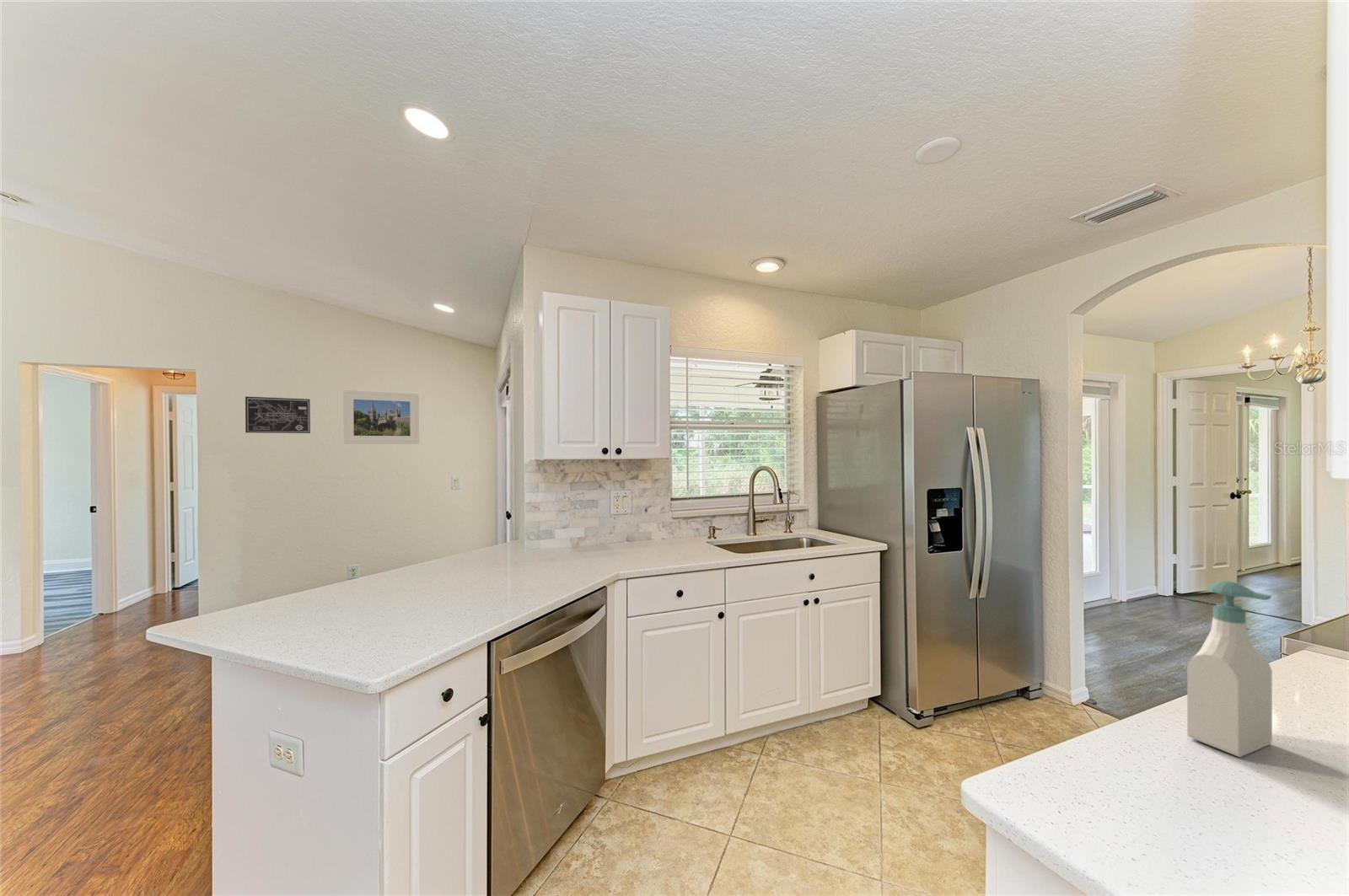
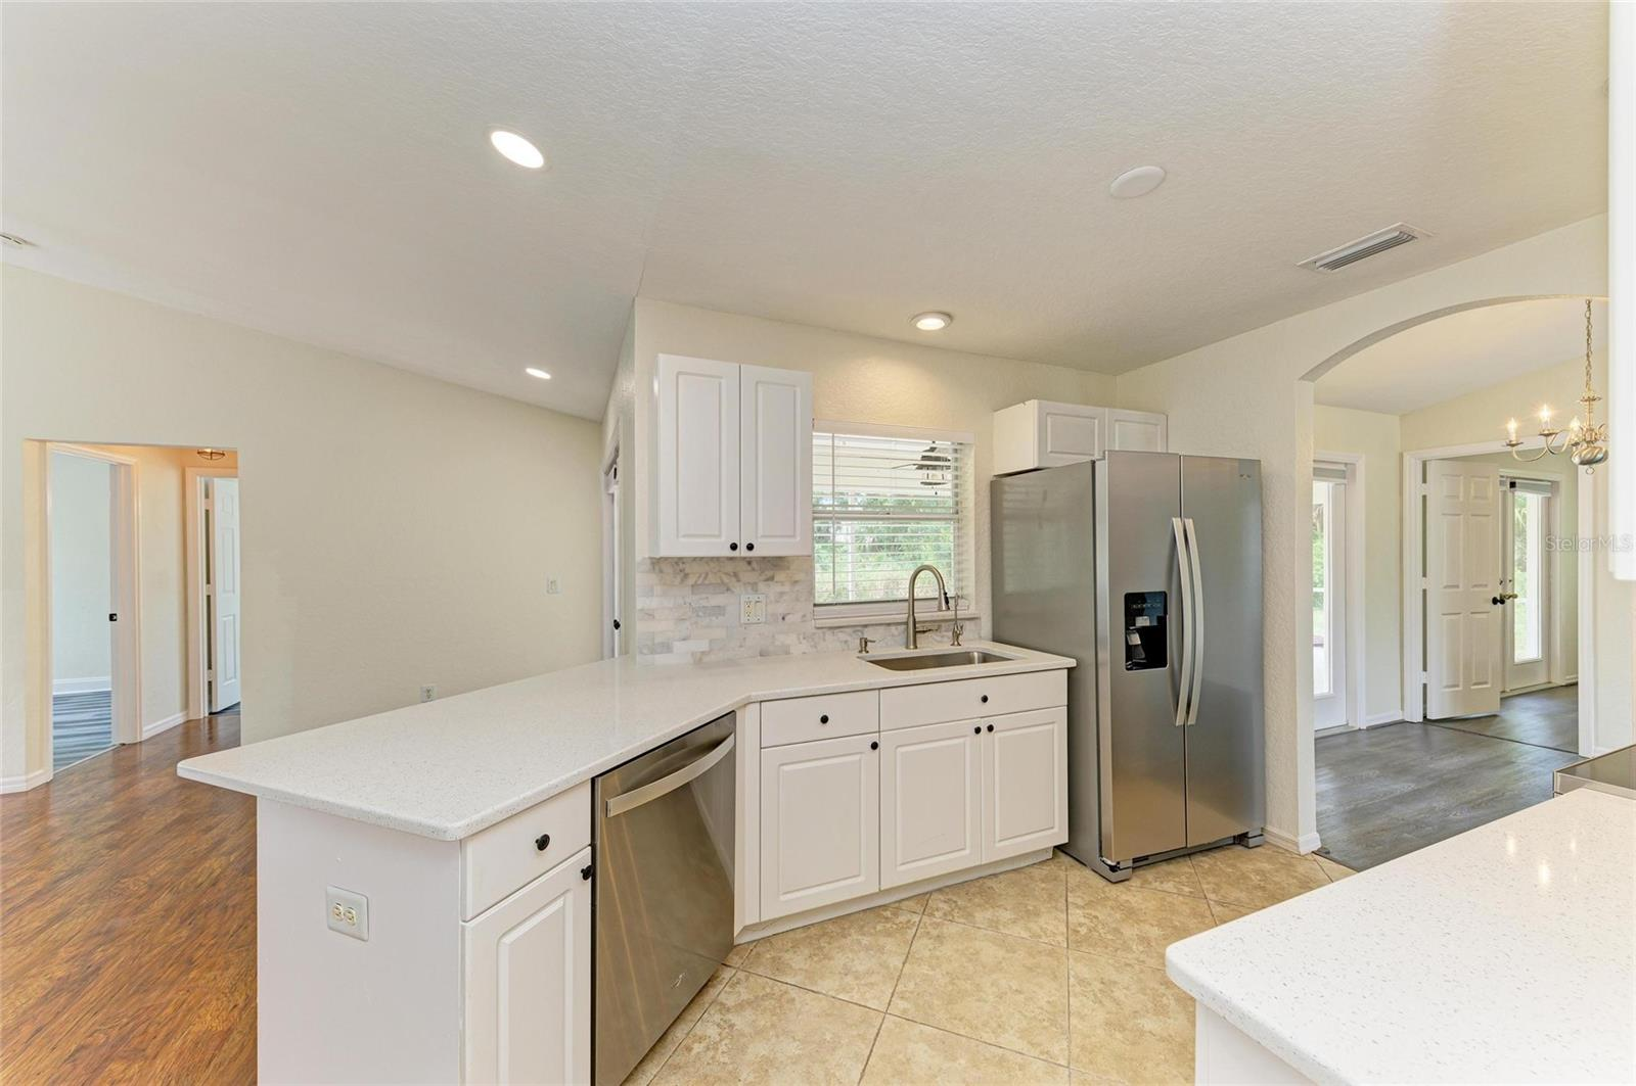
- soap bottle (1236, 663)
- wall art (278, 415)
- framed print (382, 418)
